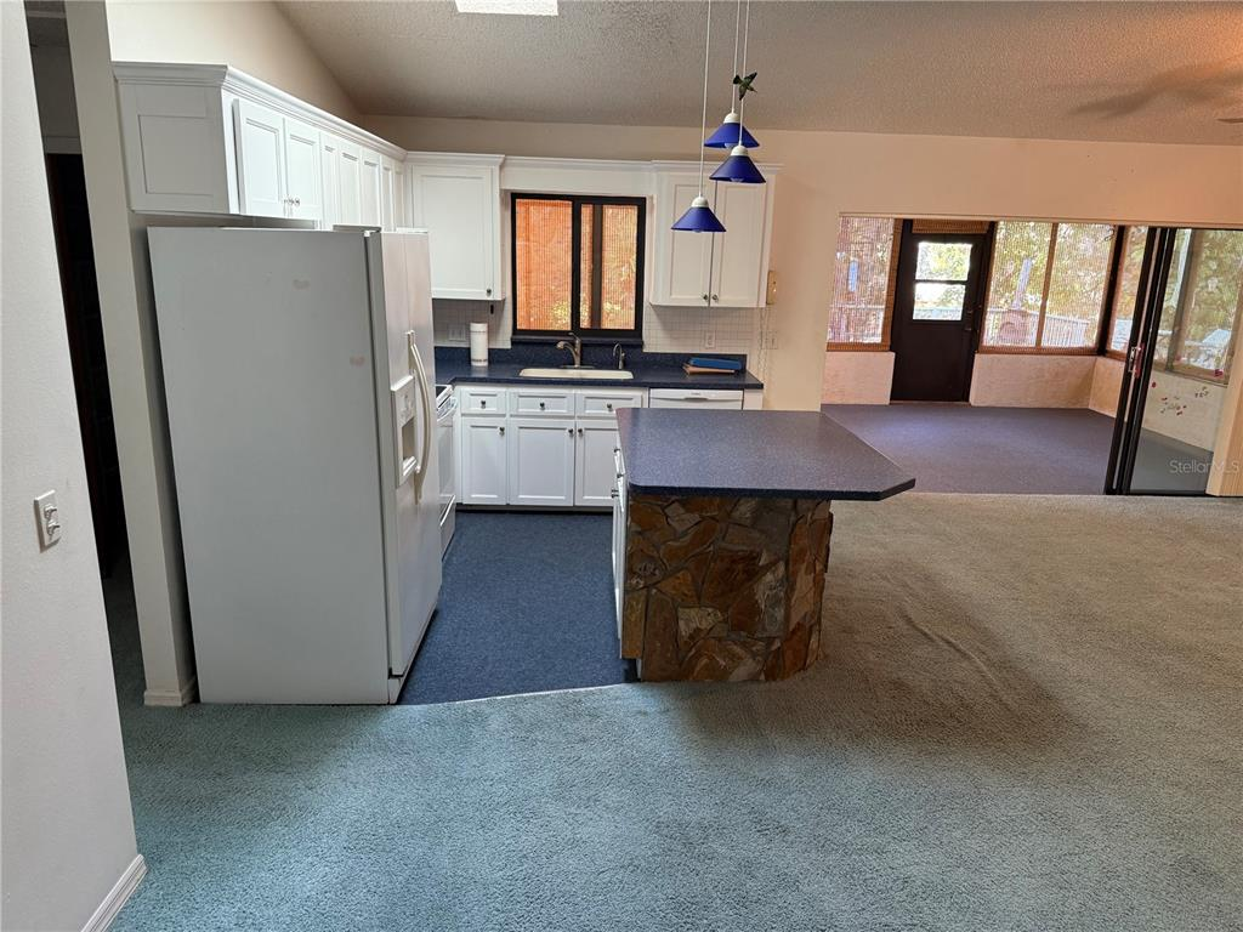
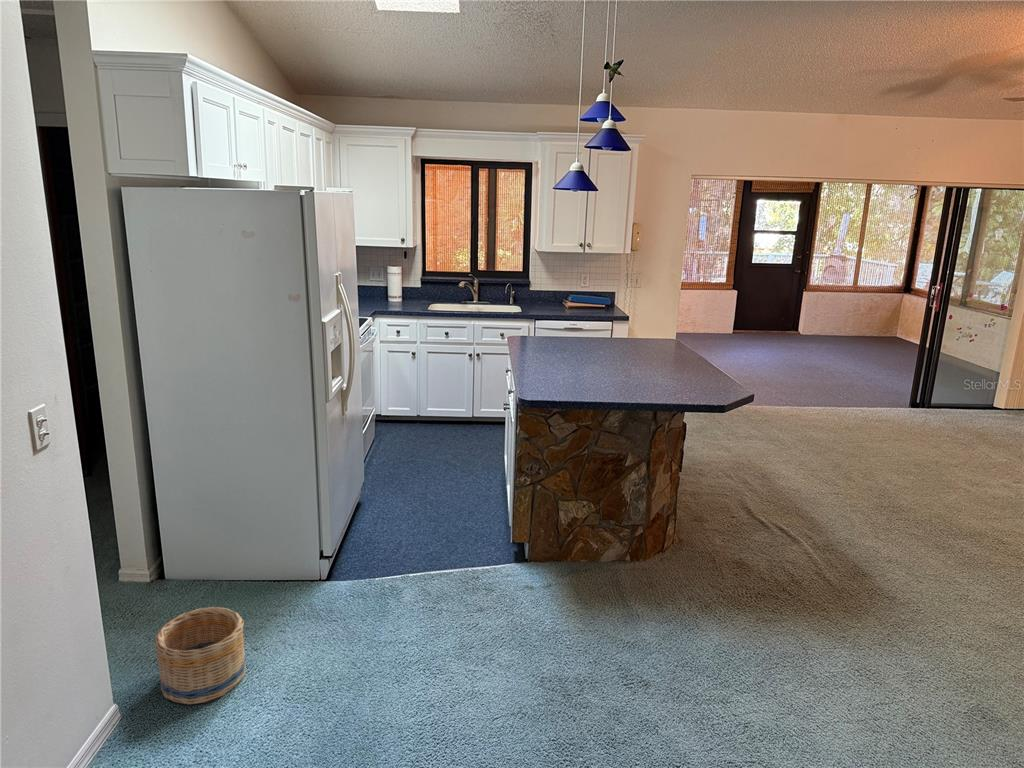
+ basket (202, 653)
